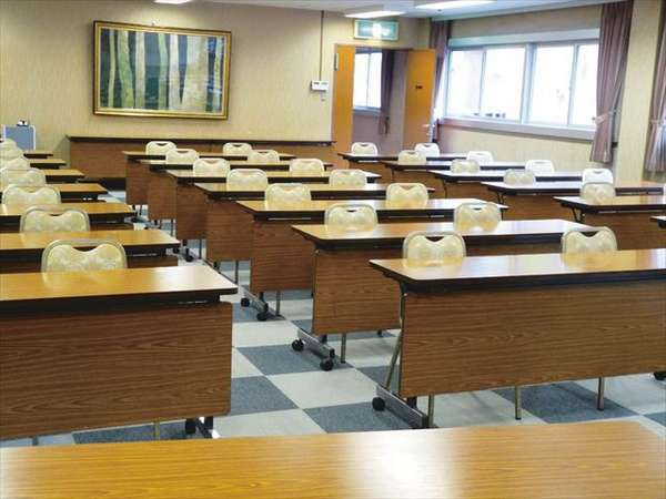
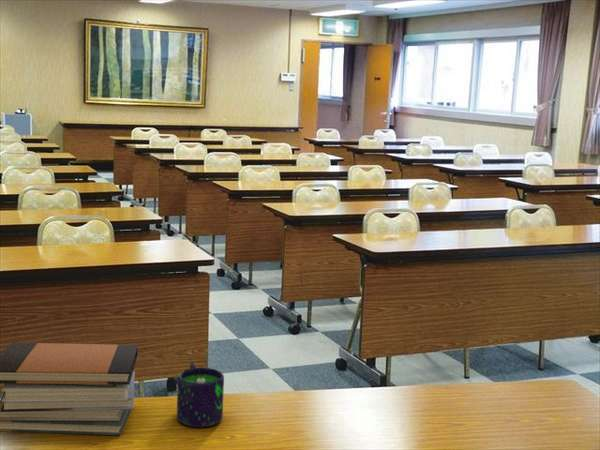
+ mug (200, 392)
+ book stack (68, 387)
